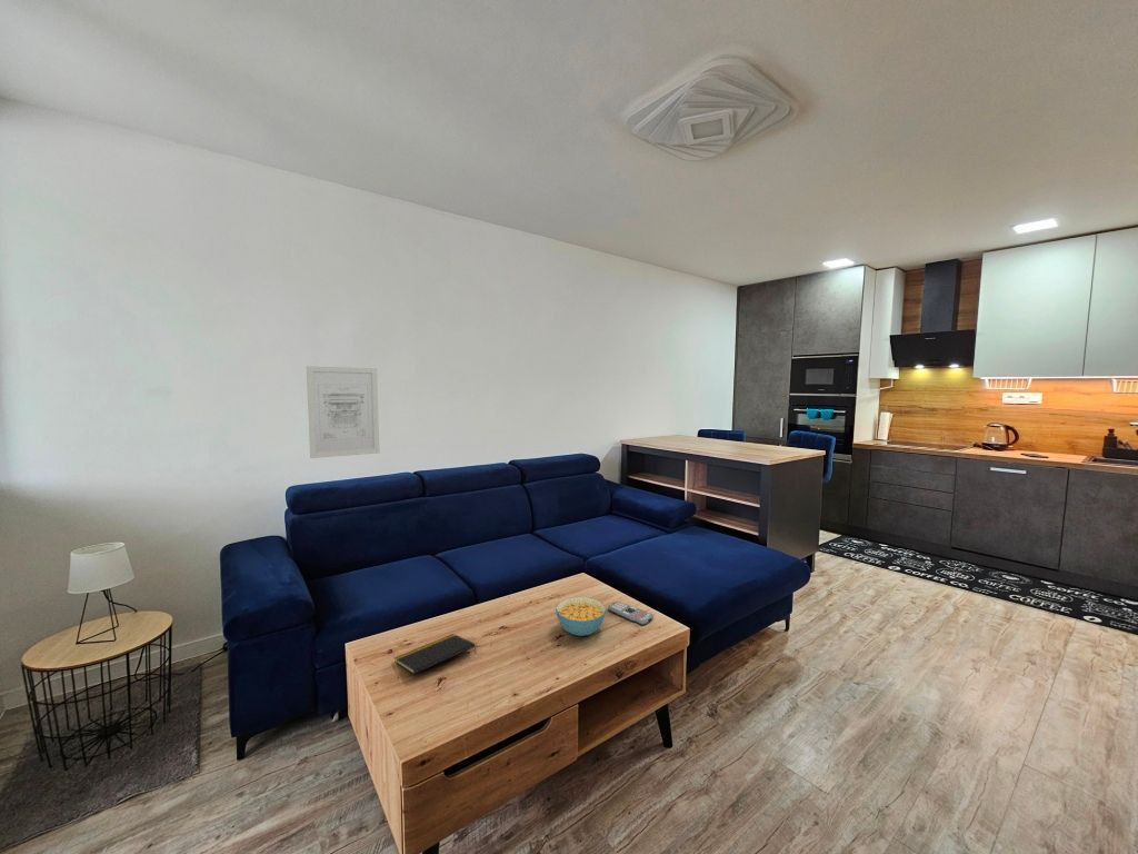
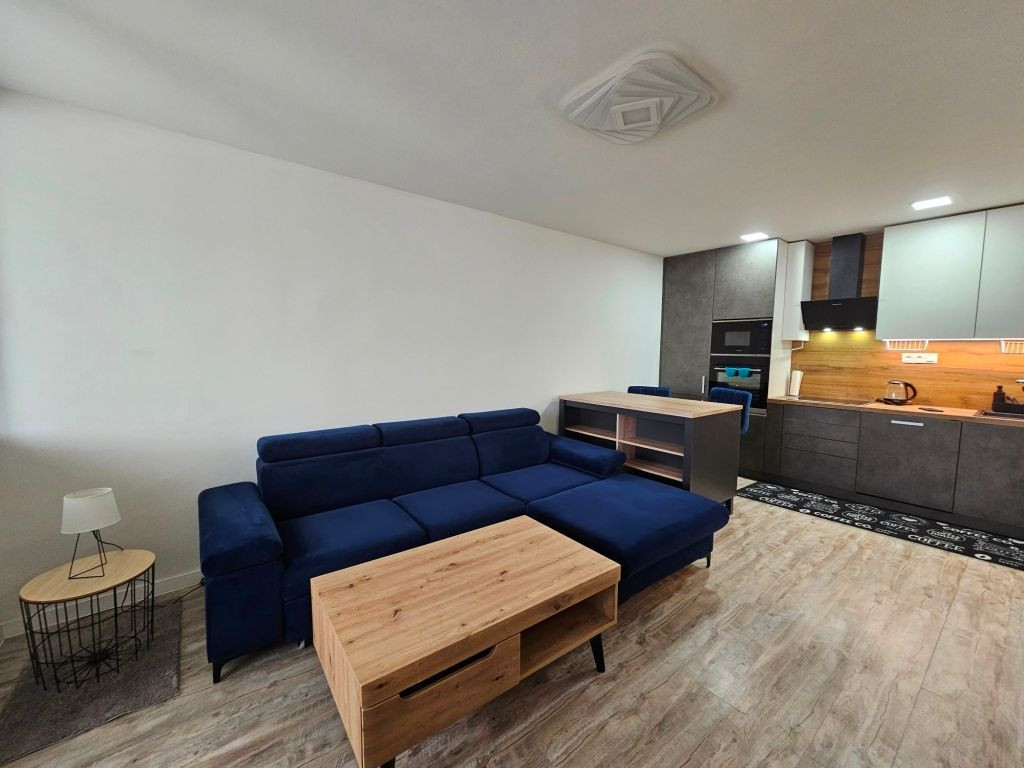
- remote control (629, 612)
- cereal bowl (580, 619)
- notepad (435, 652)
- wall art (345, 411)
